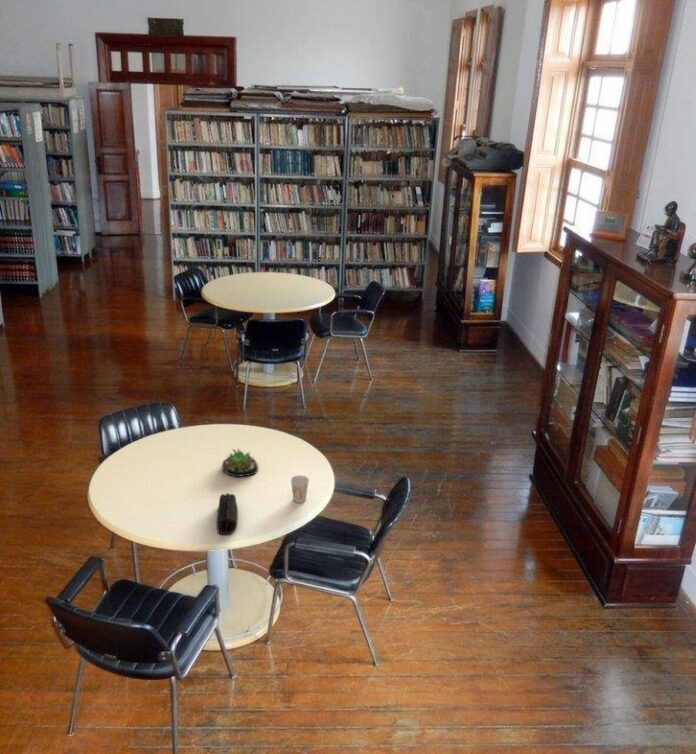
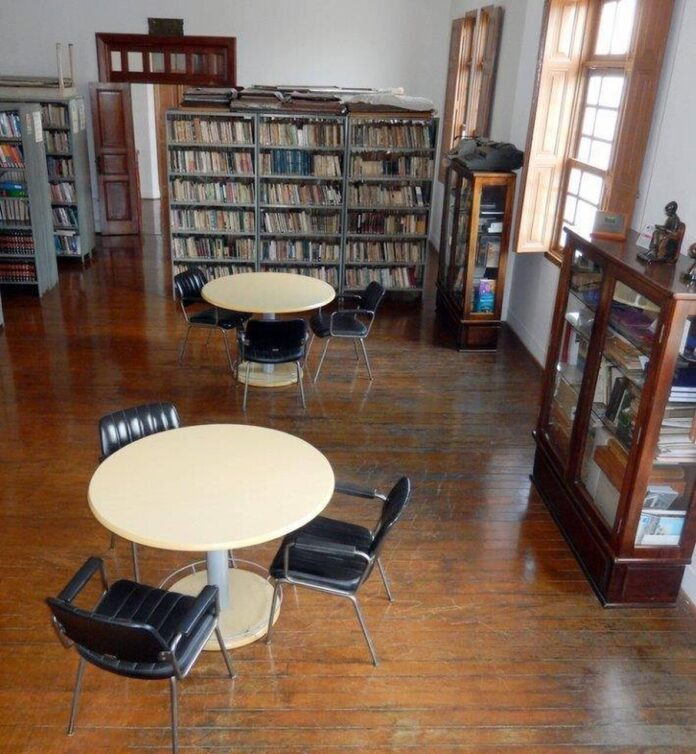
- cup (299, 489)
- pencil case (227, 509)
- succulent plant (239, 461)
